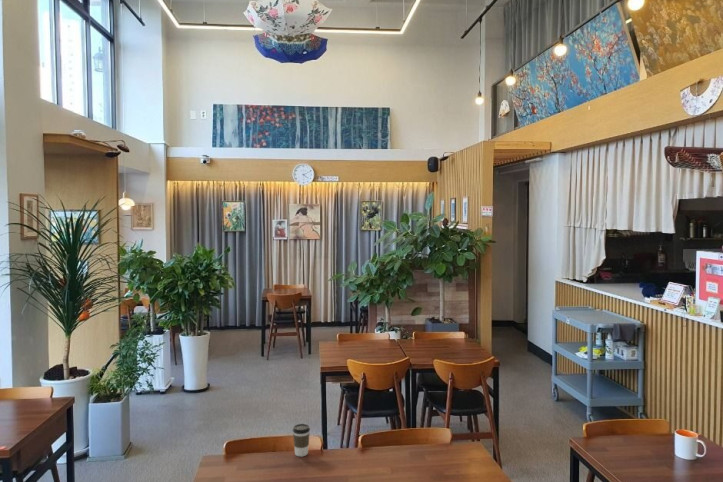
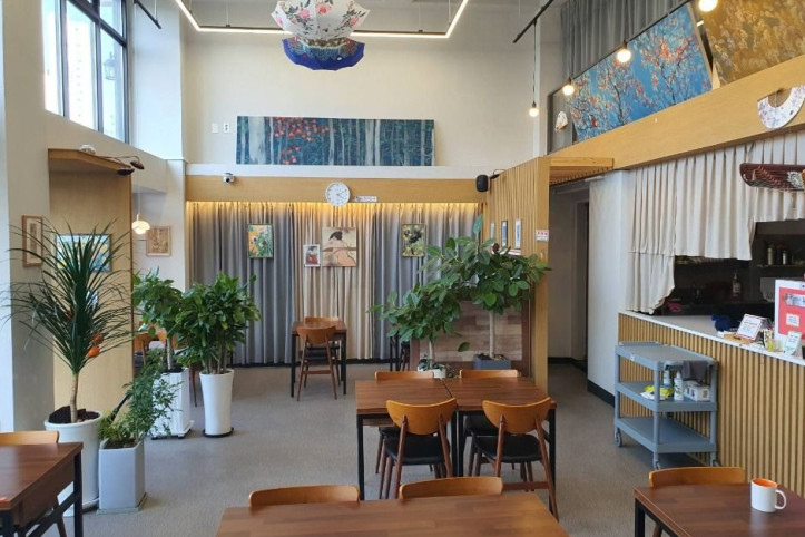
- coffee cup (301, 440)
